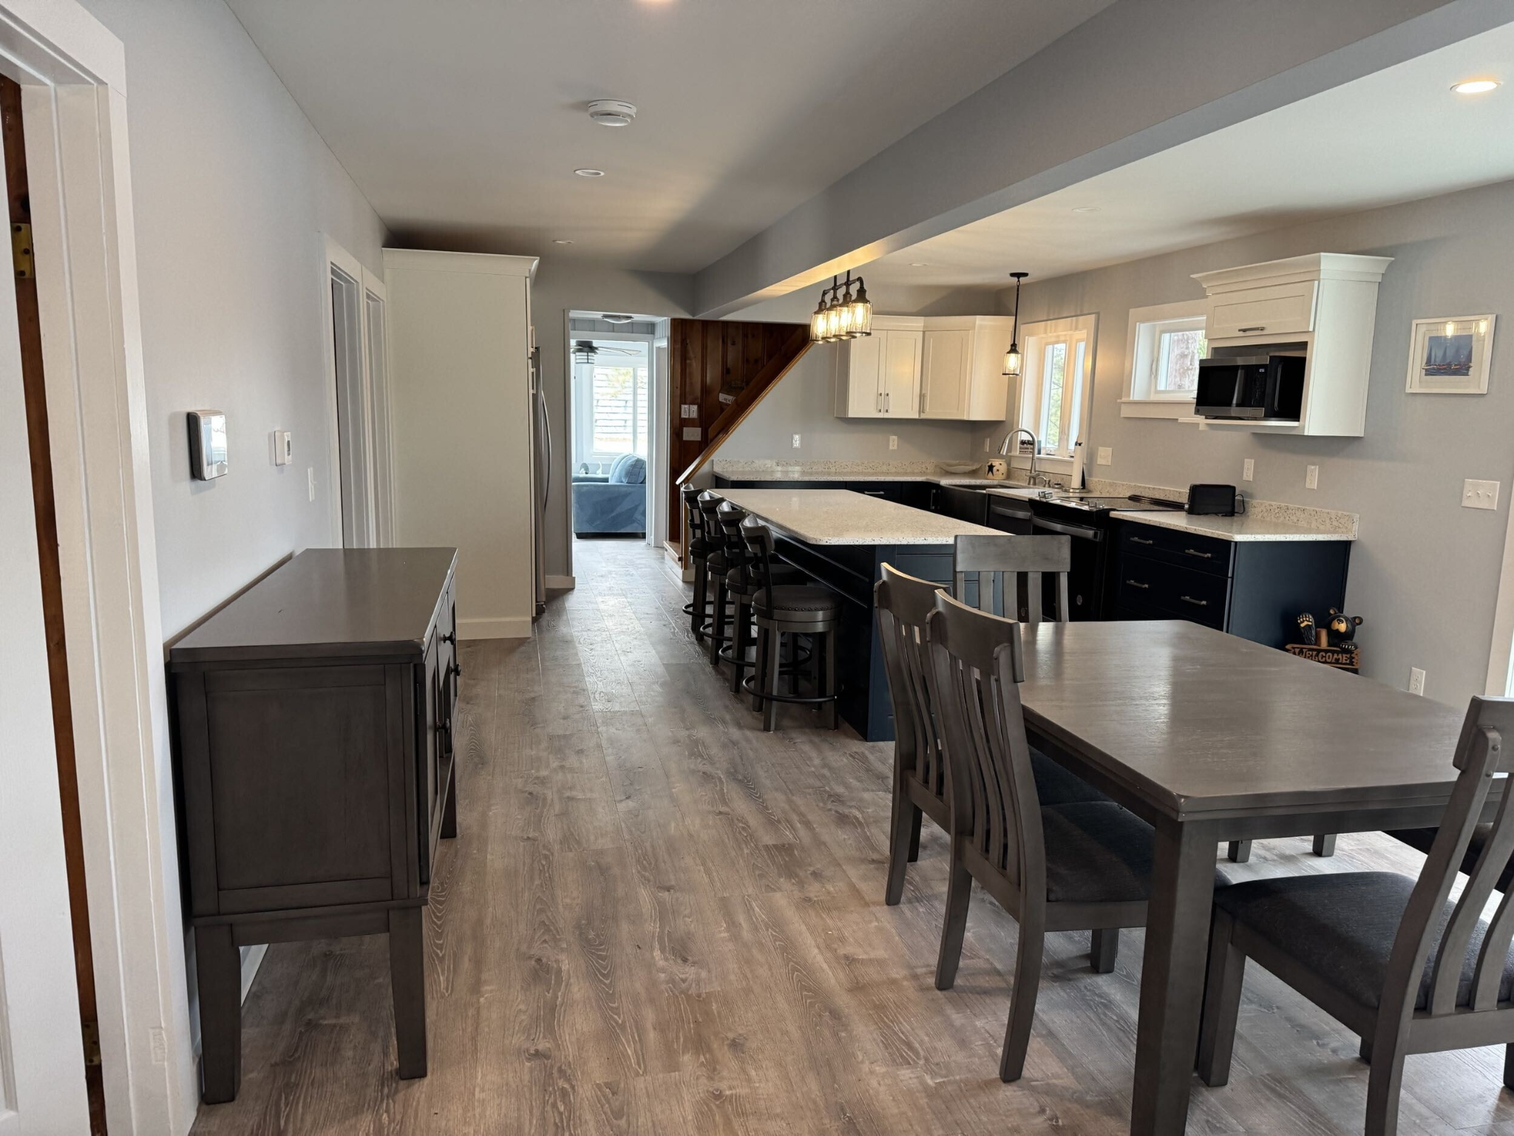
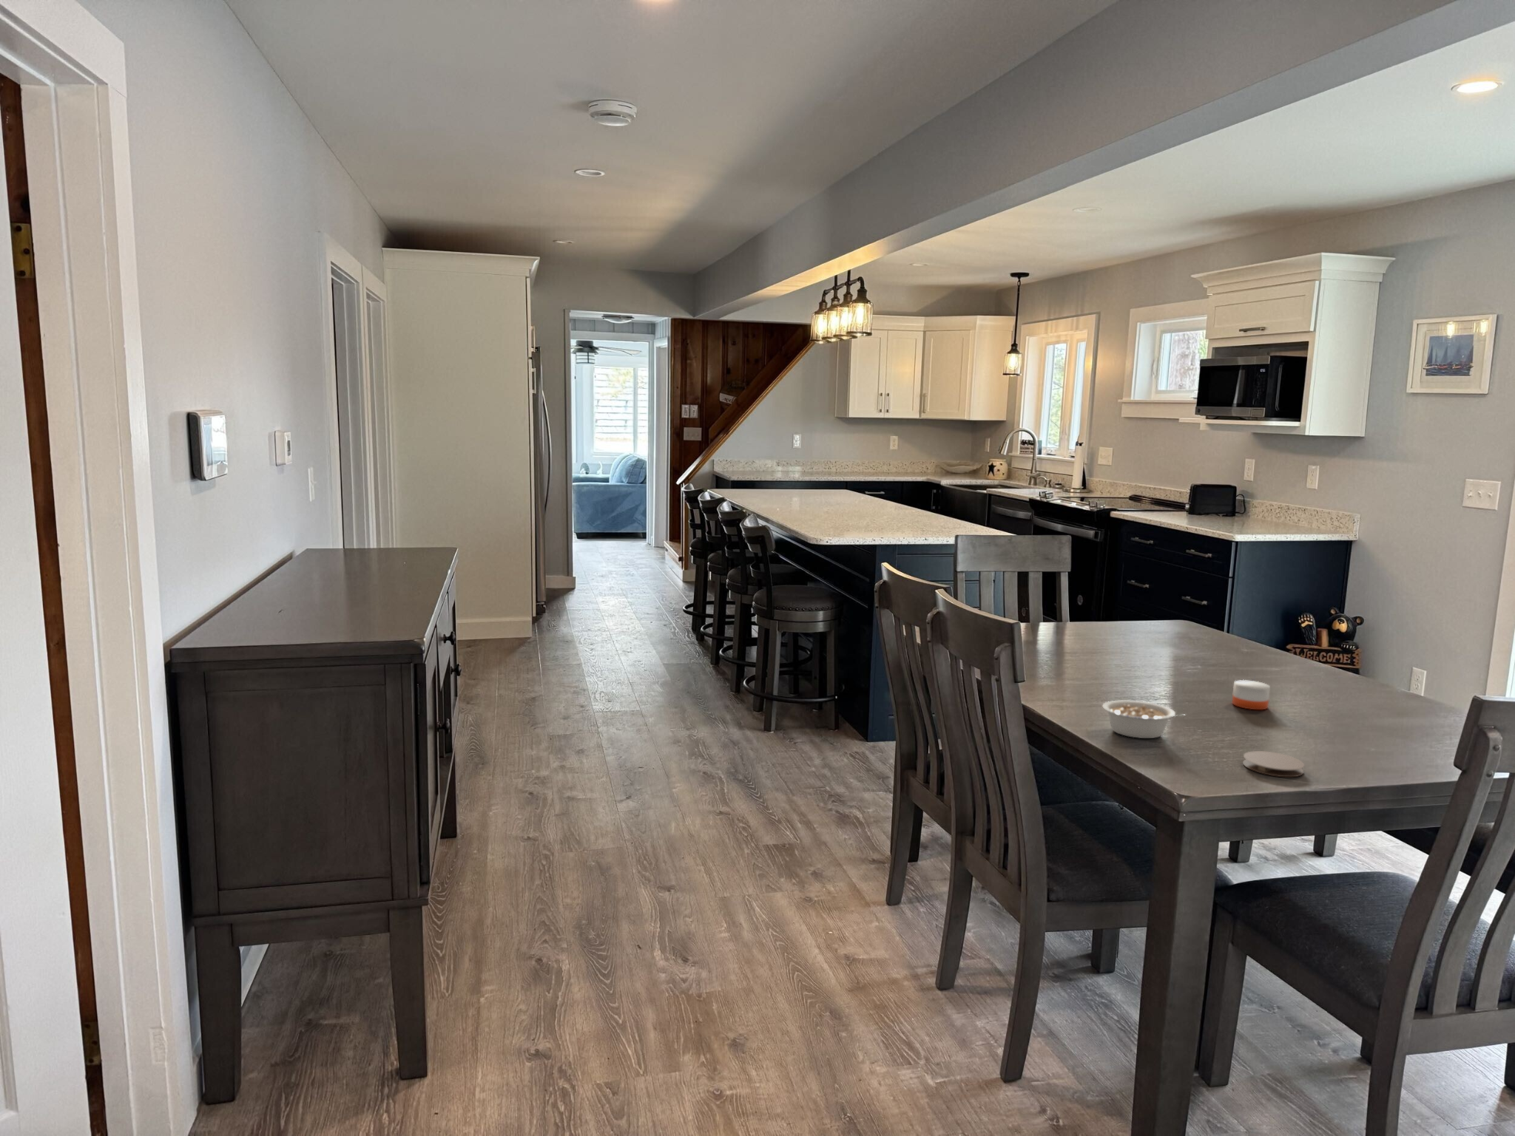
+ coaster (1273, 764)
+ candle (1251, 683)
+ legume (1140, 718)
